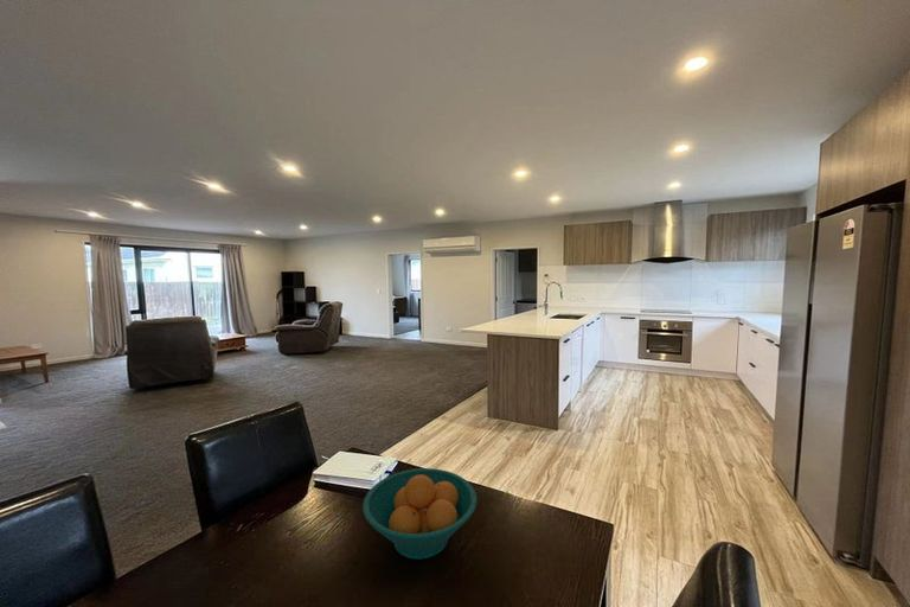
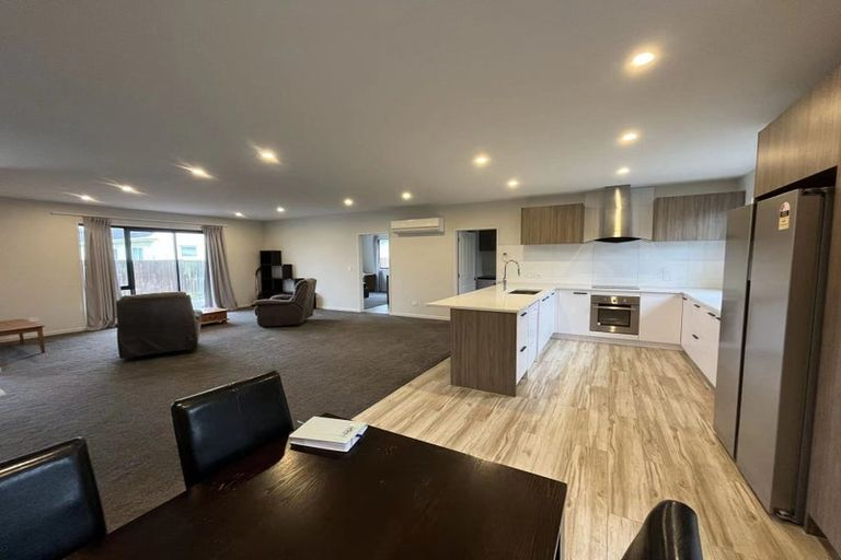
- fruit bowl (421, 509)
